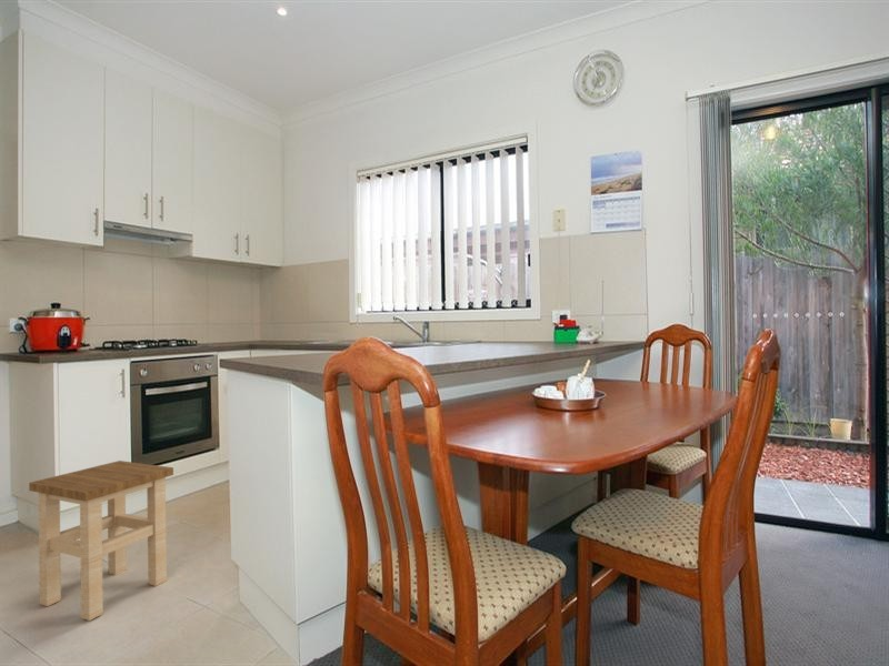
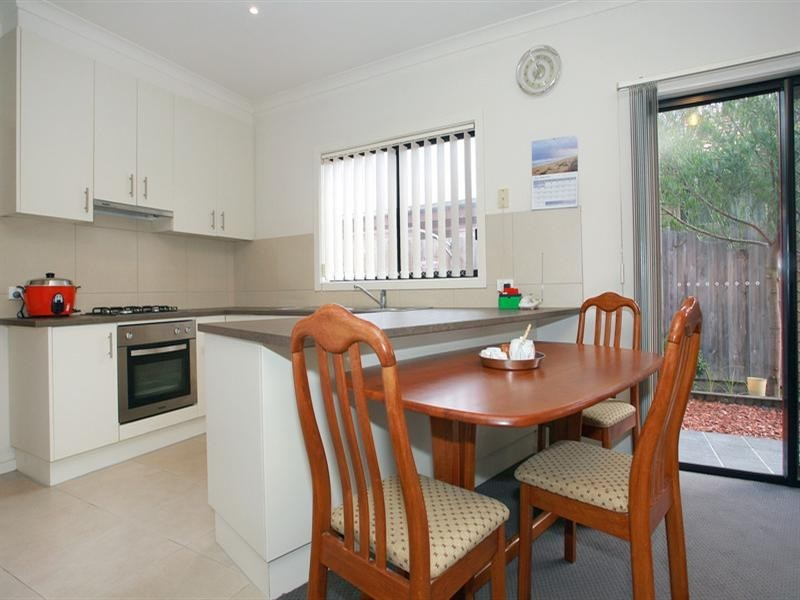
- stool (108, 533)
